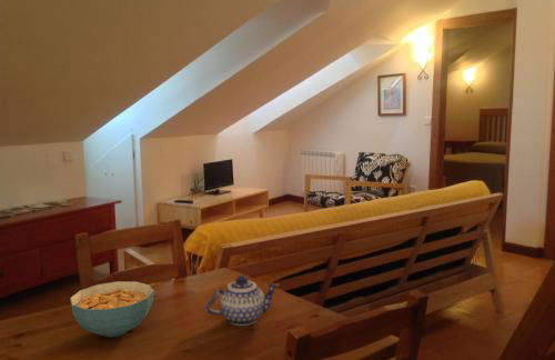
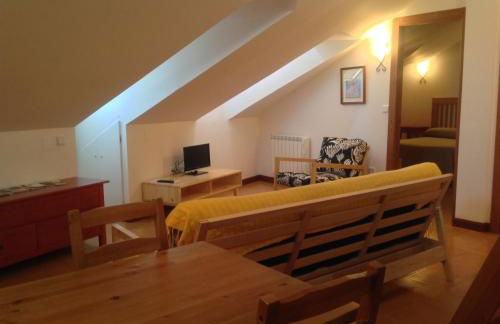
- teapot (243, 298)
- cereal bowl (113, 312)
